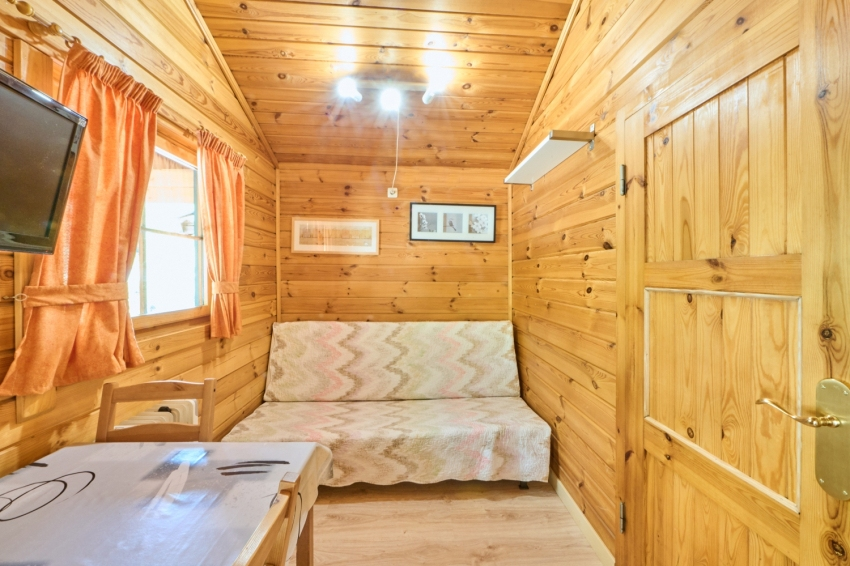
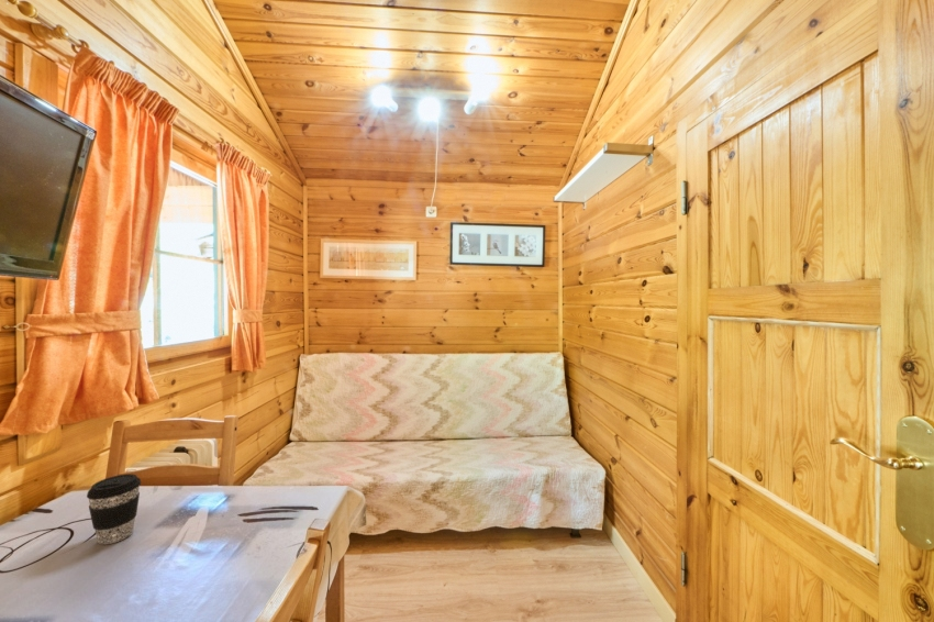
+ coffee cup (114, 509)
